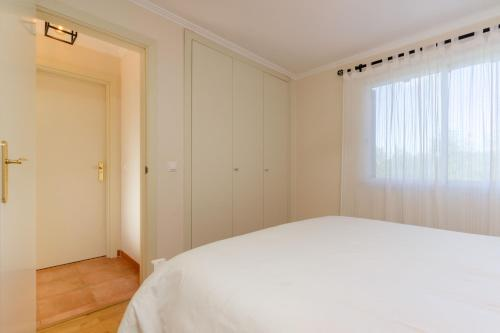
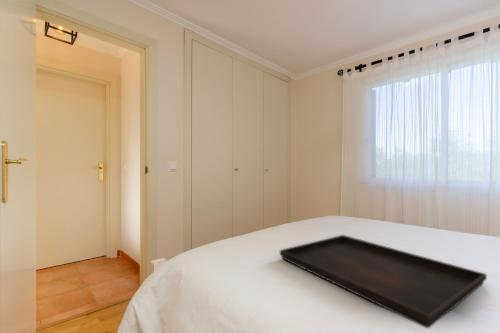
+ serving tray (370, 265)
